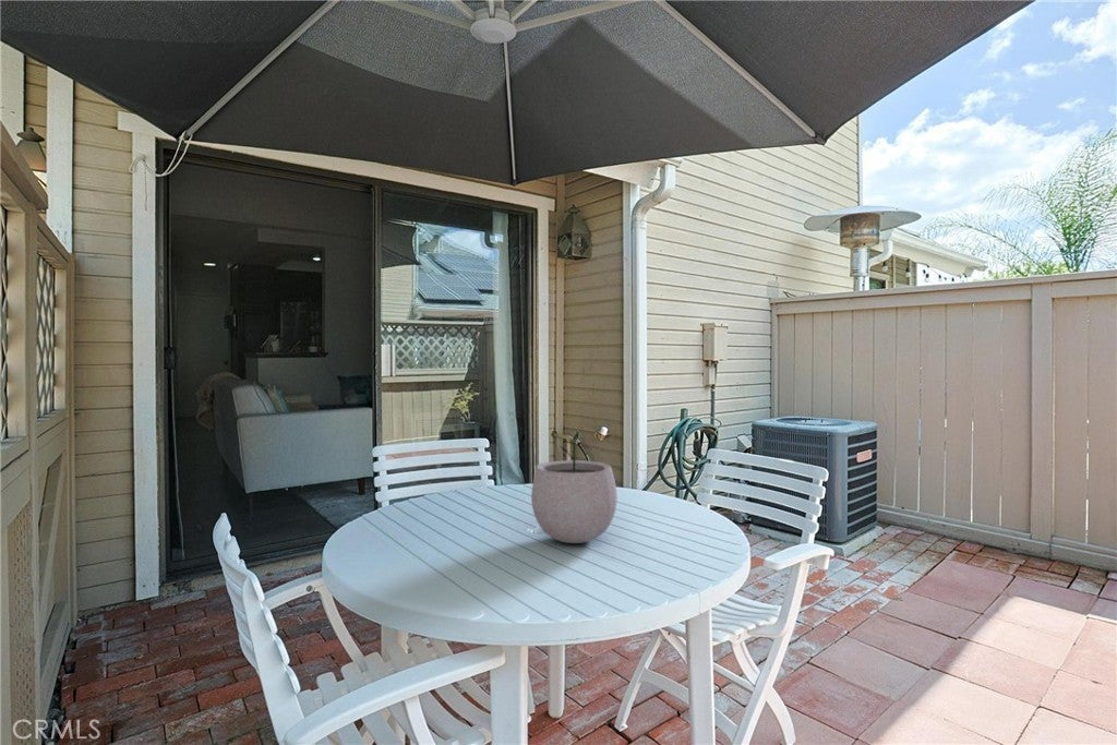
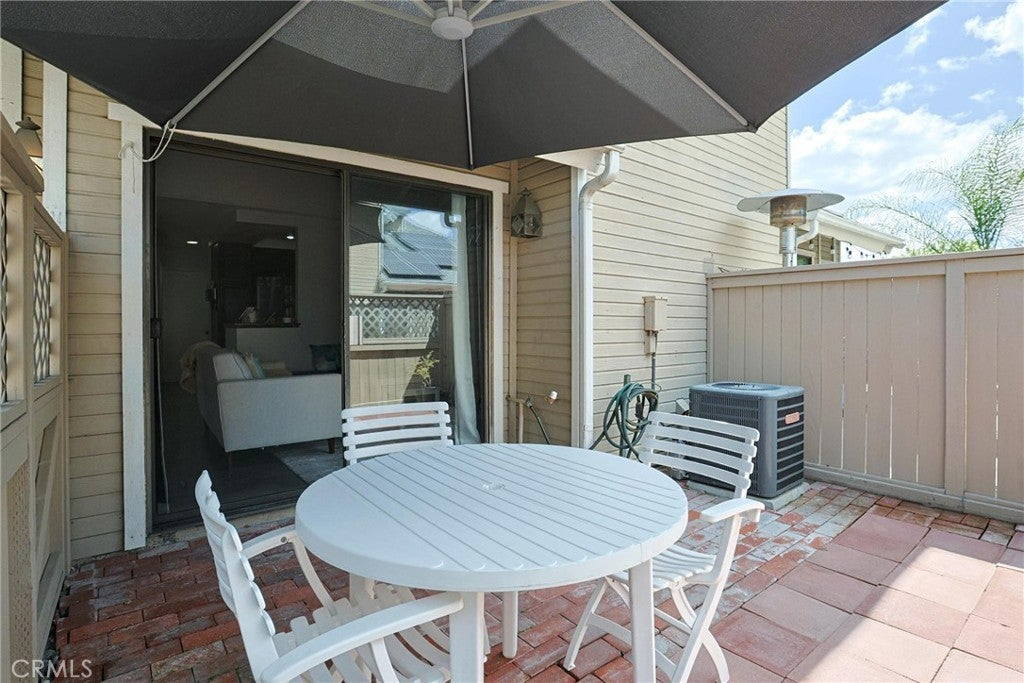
- plant pot (574, 486)
